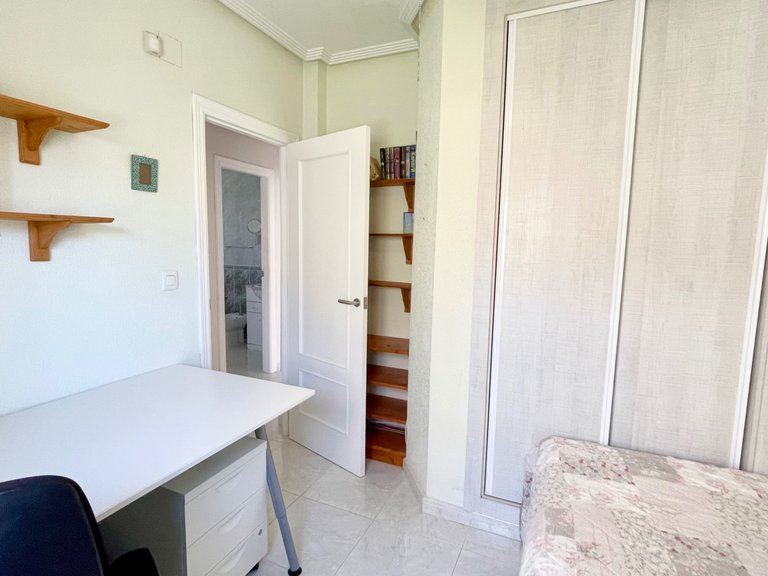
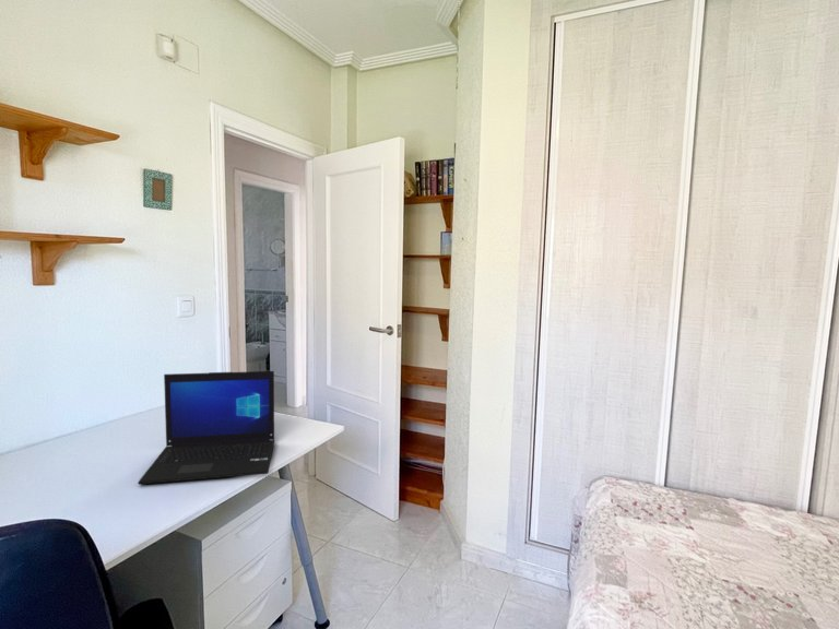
+ laptop (213, 422)
